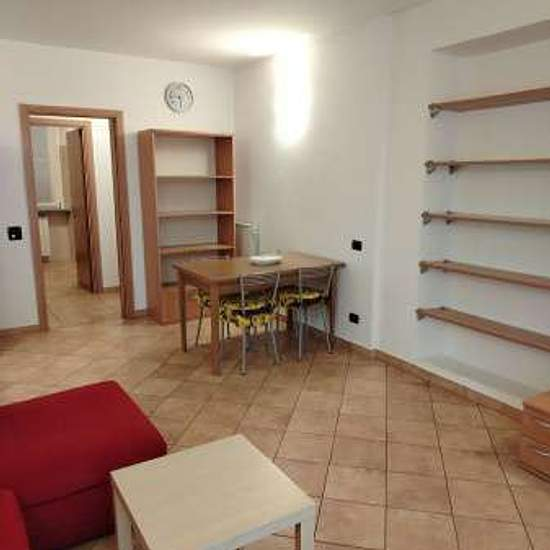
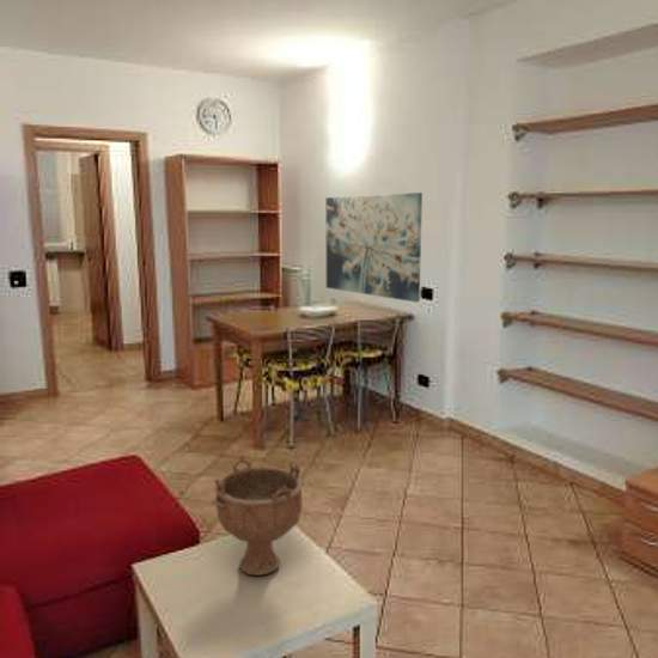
+ decorative bowl (260, 518)
+ wall art (368, 245)
